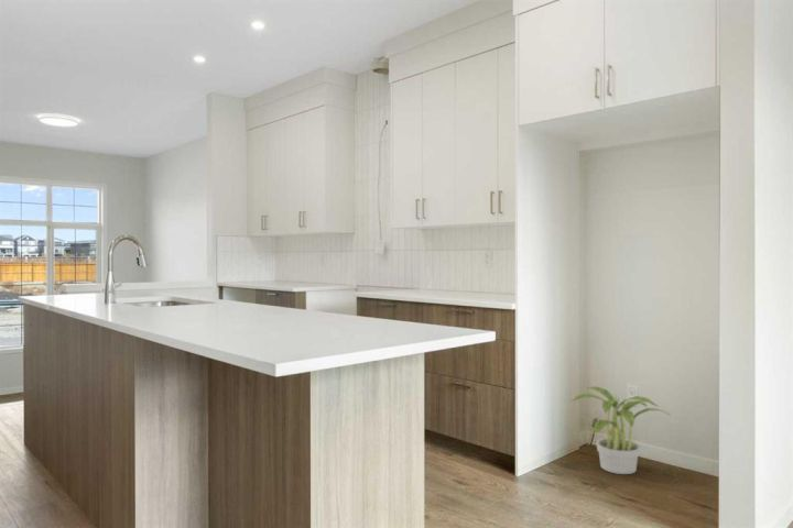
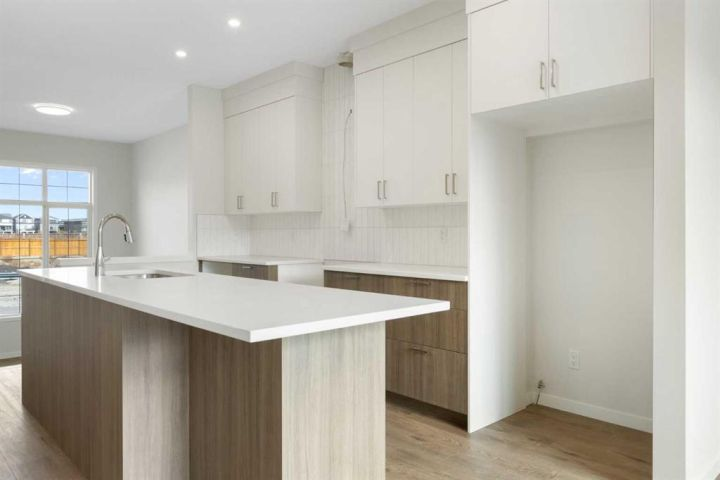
- potted plant (619, 430)
